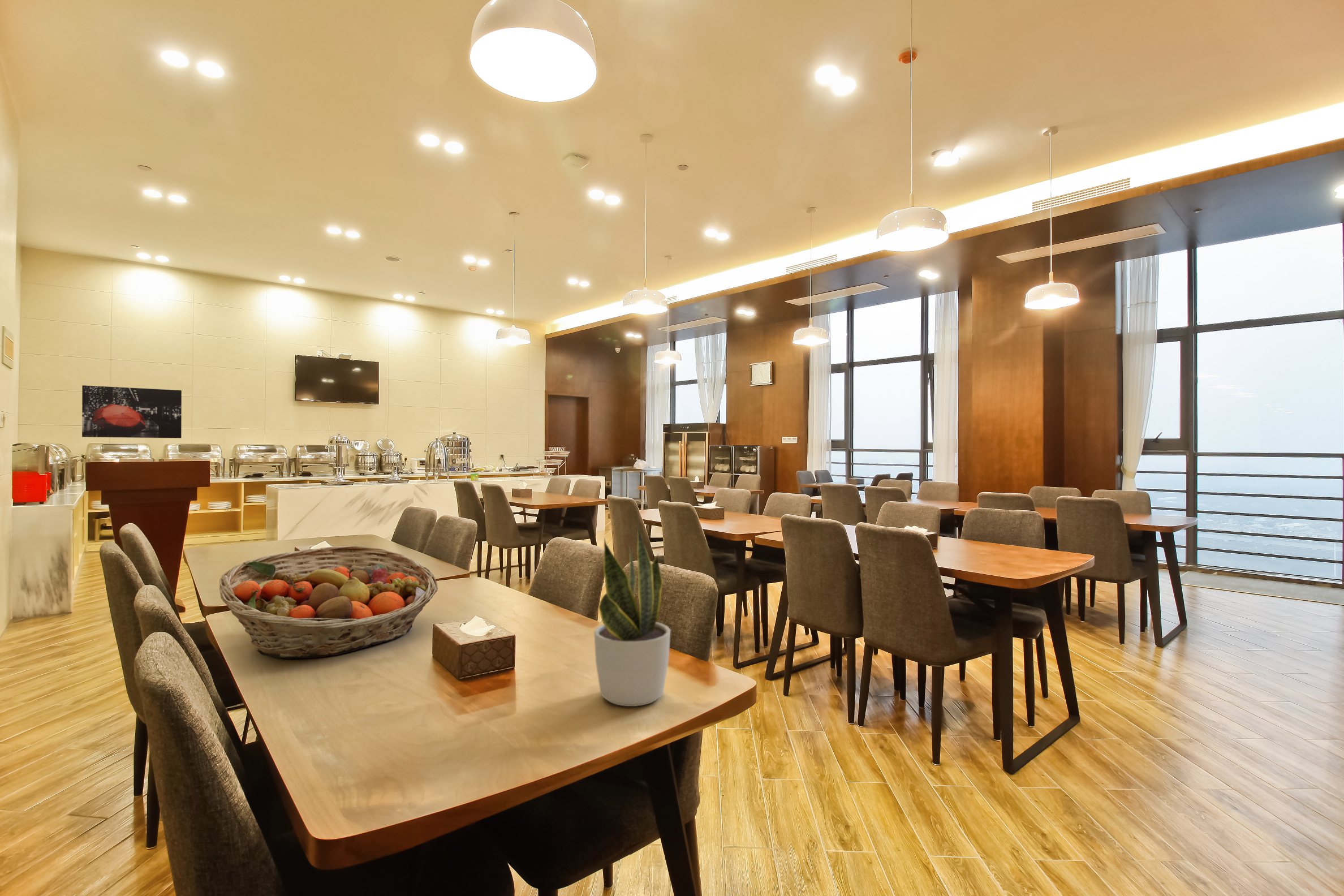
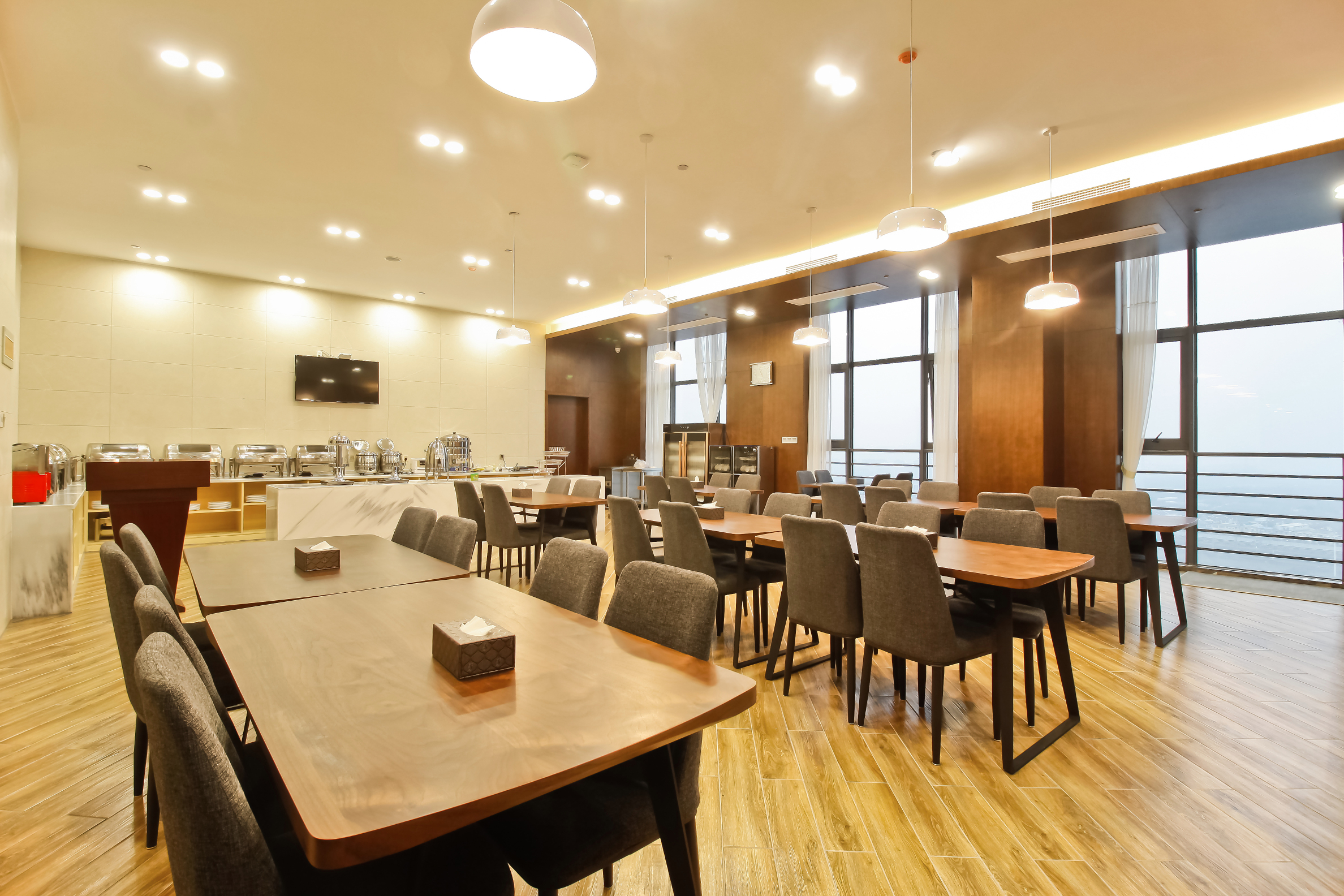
- wall art (133, 412)
- potted plant (634, 607)
- fruit basket (336, 596)
